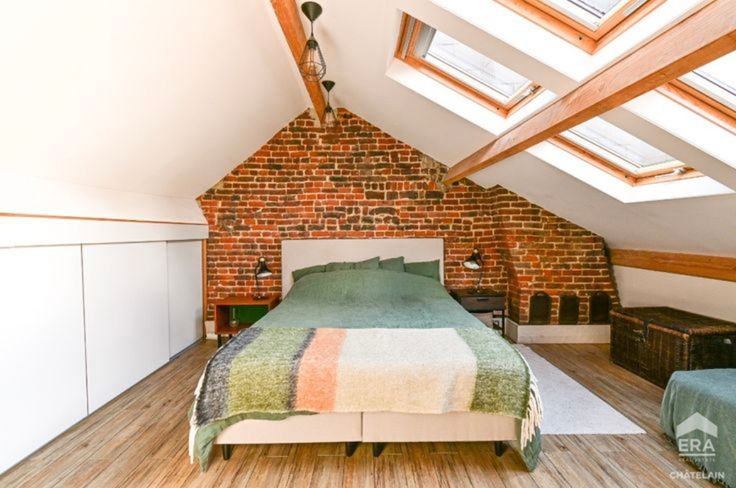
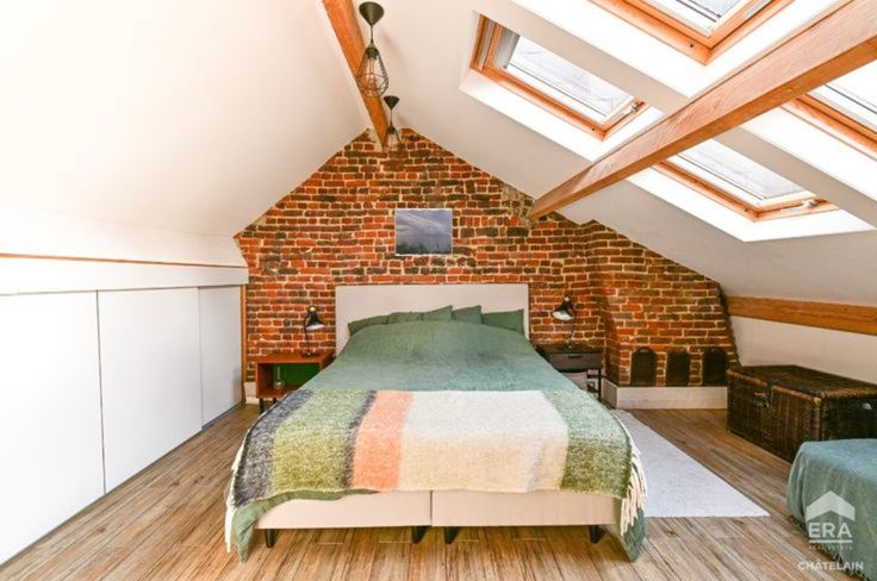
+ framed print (423, 232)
